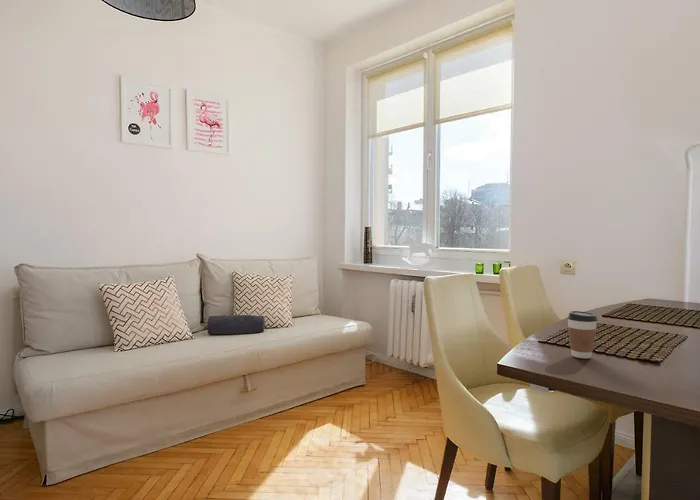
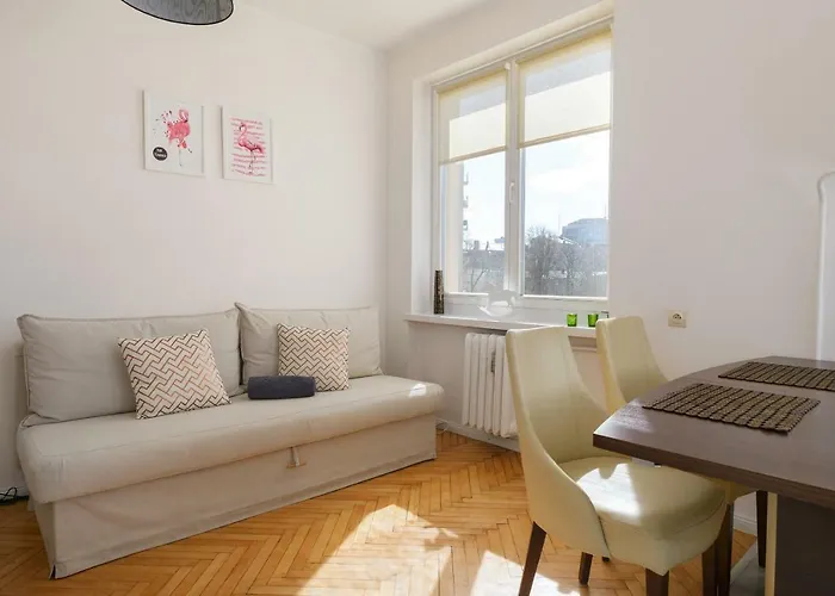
- coffee cup (581, 334)
